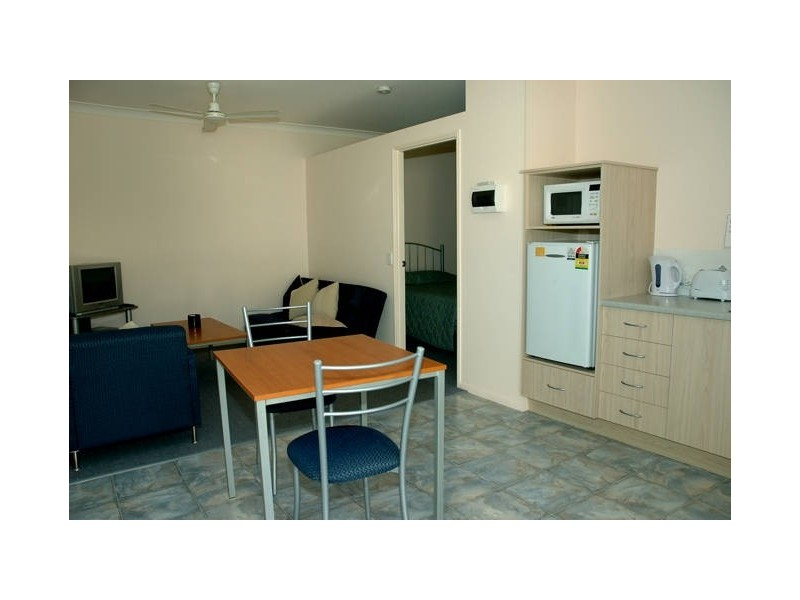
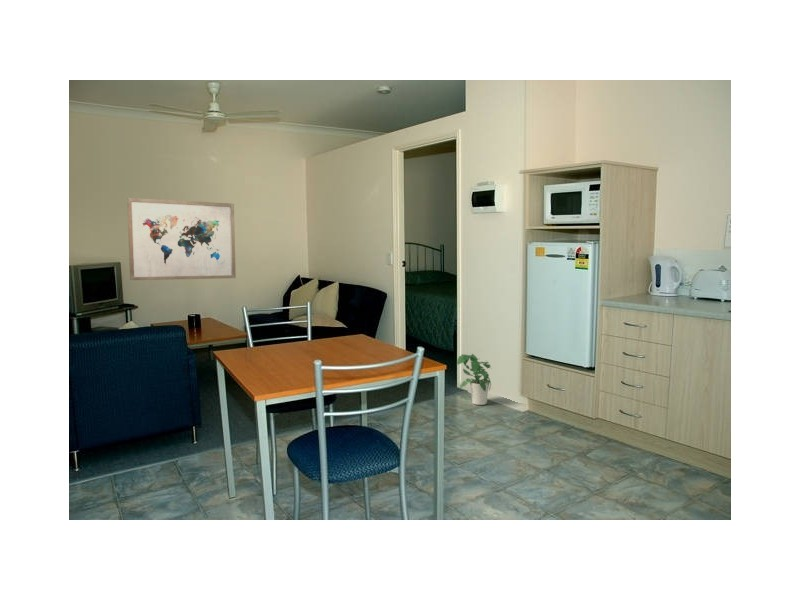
+ potted plant (475, 378)
+ wall art (184, 240)
